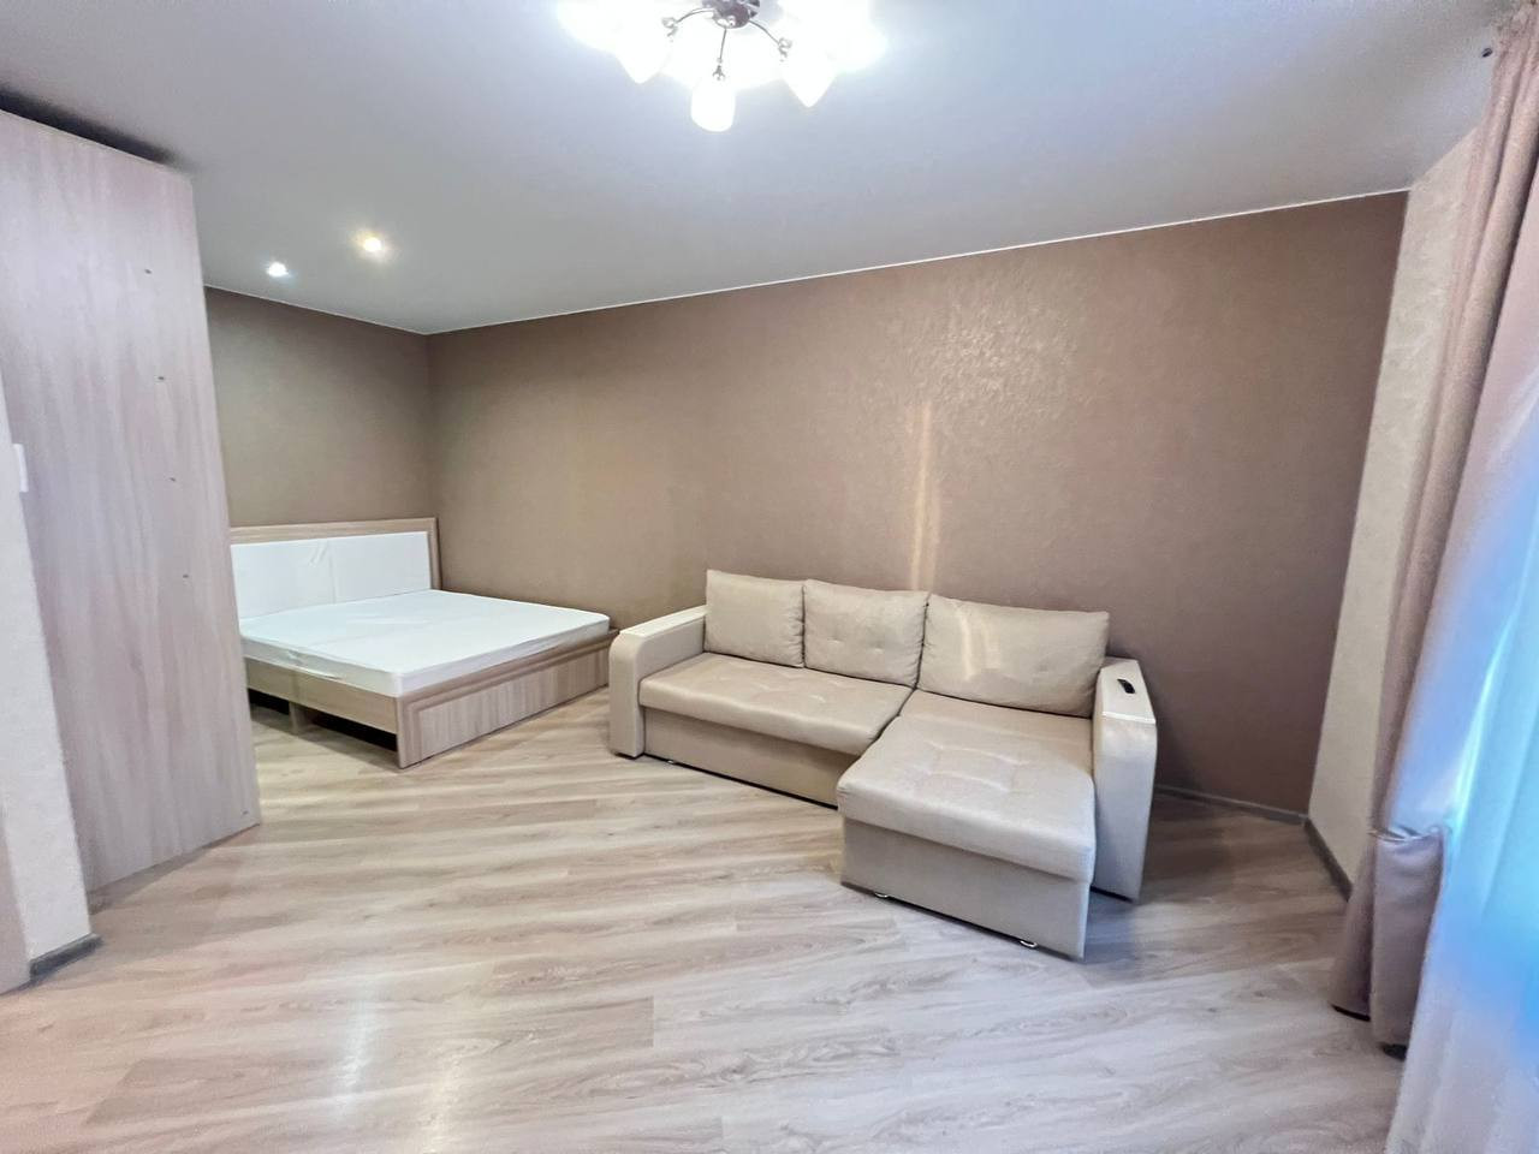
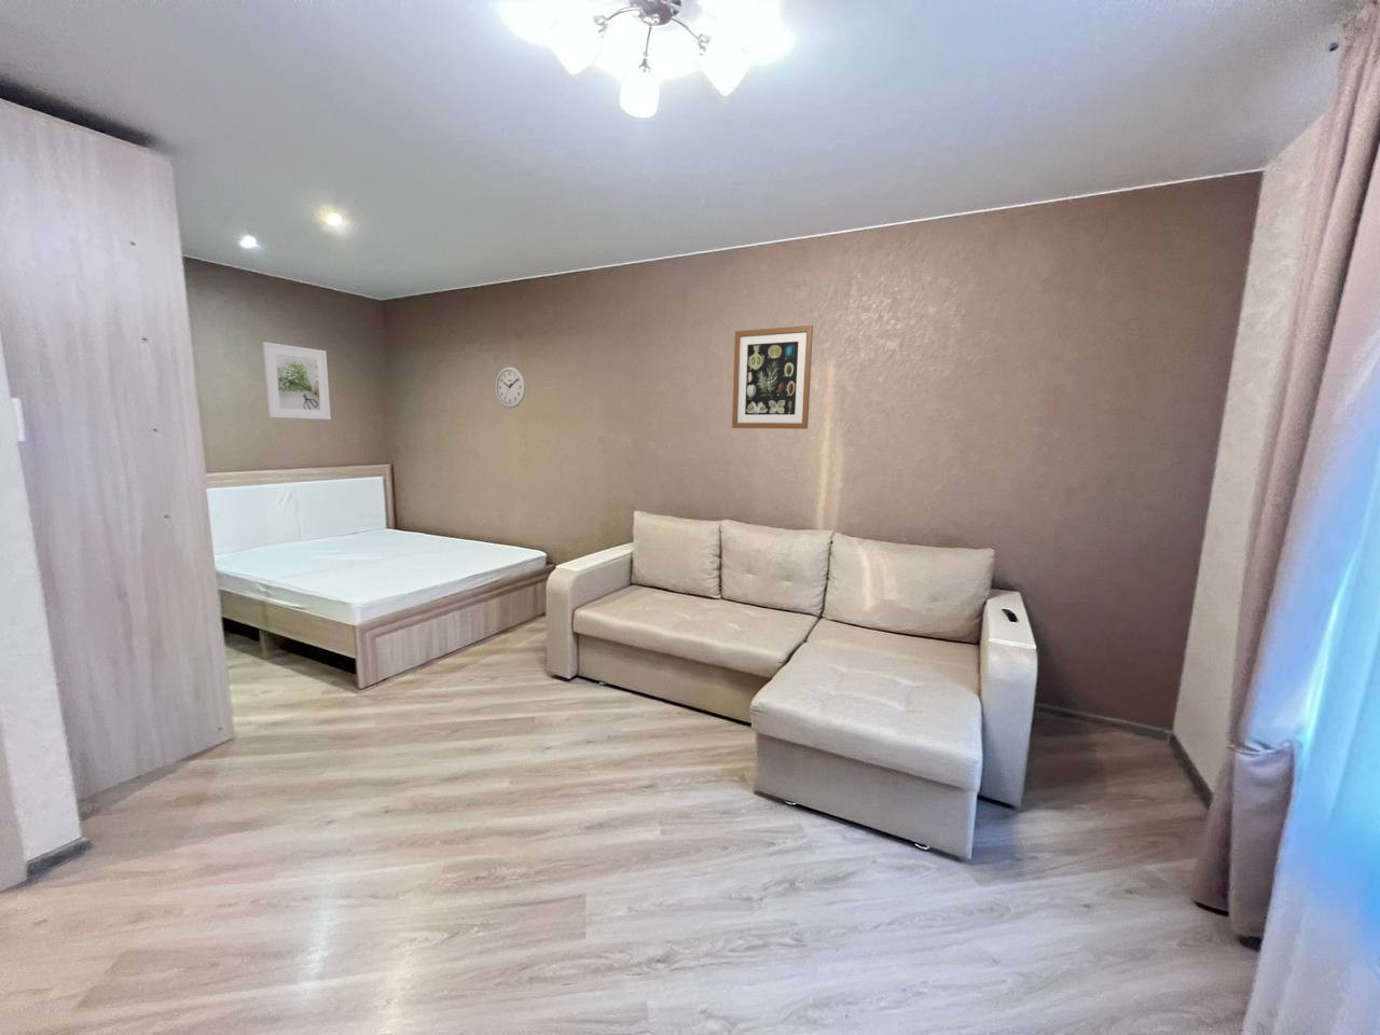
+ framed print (298, 383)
+ wall art (769, 378)
+ wall clock (509, 387)
